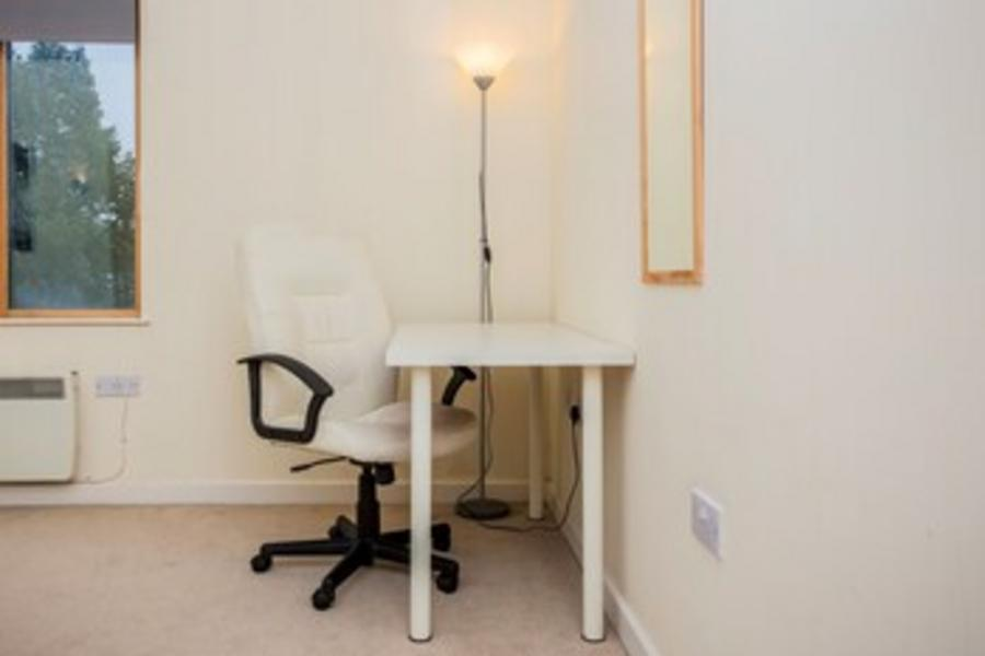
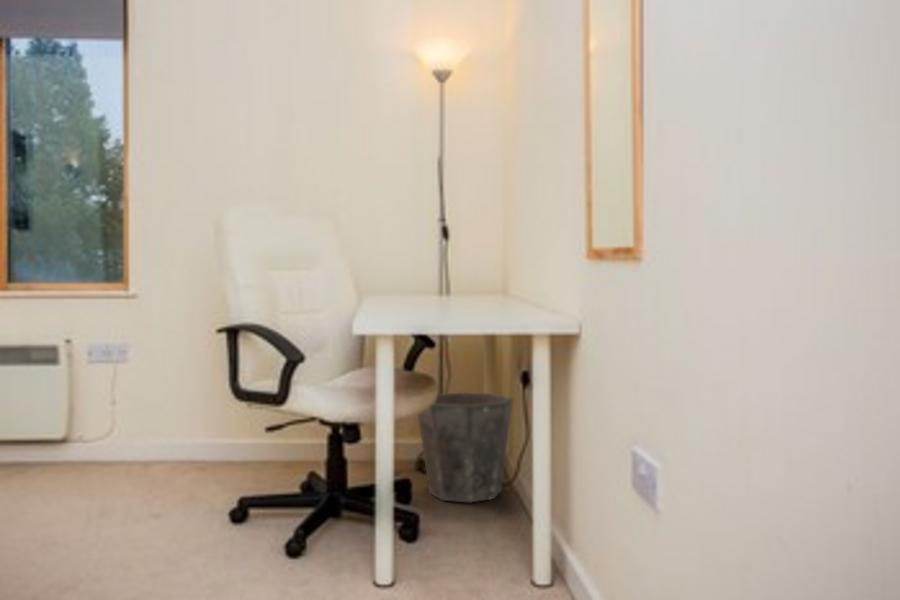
+ waste bin (465, 445)
